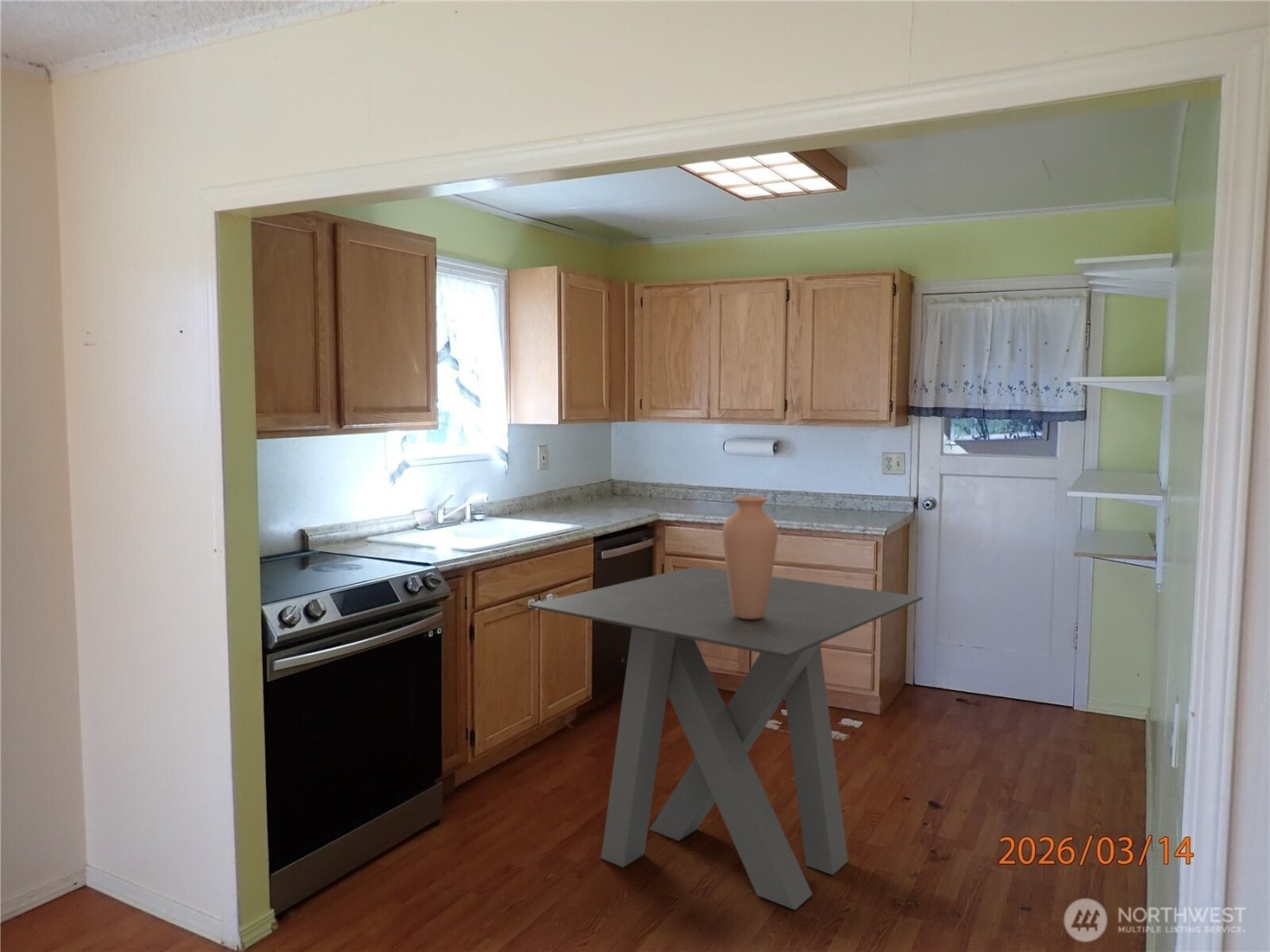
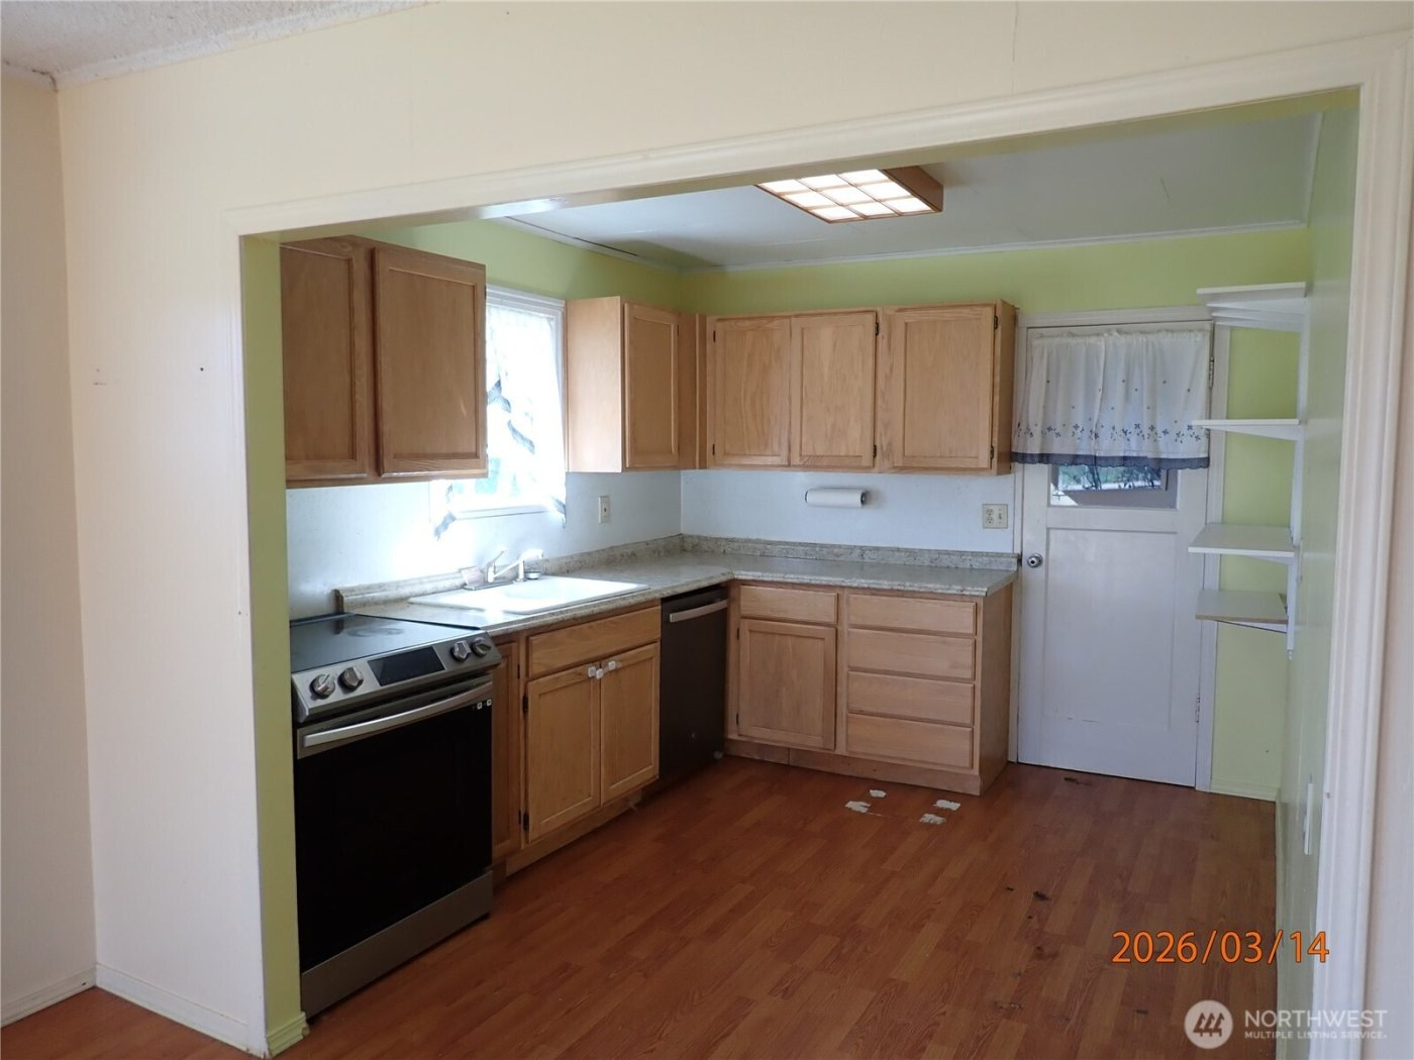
- dining table (729, 730)
- vase (749, 557)
